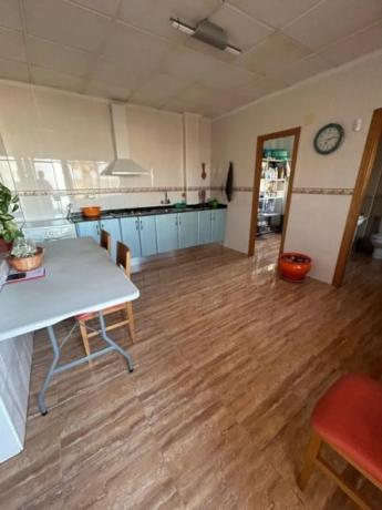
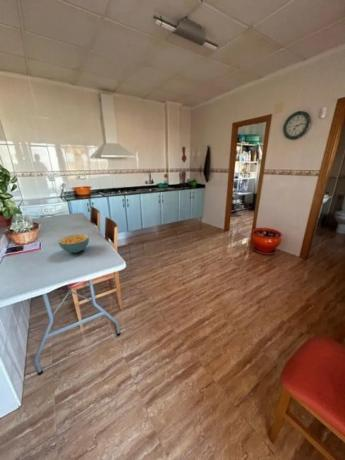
+ cereal bowl (75, 244)
